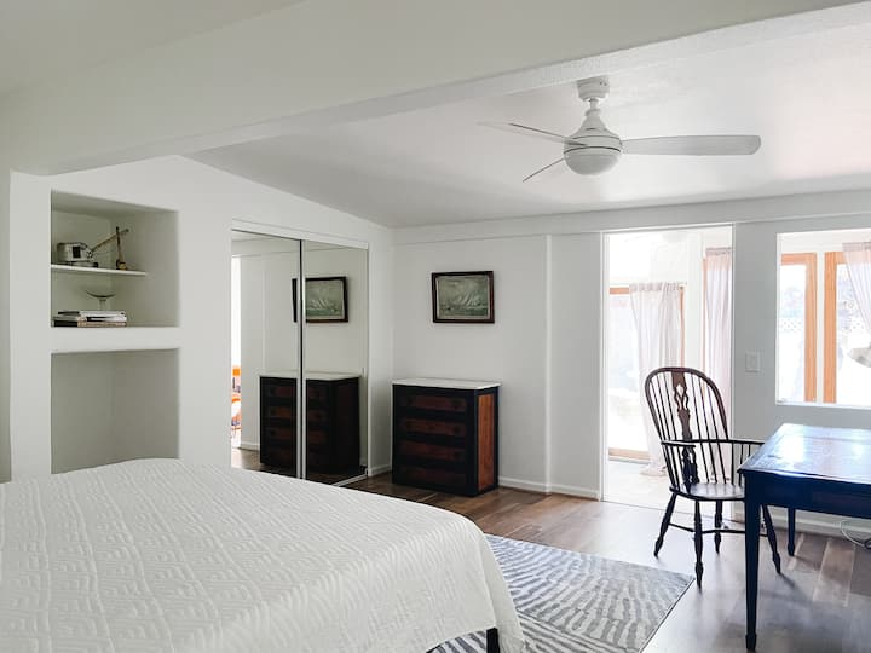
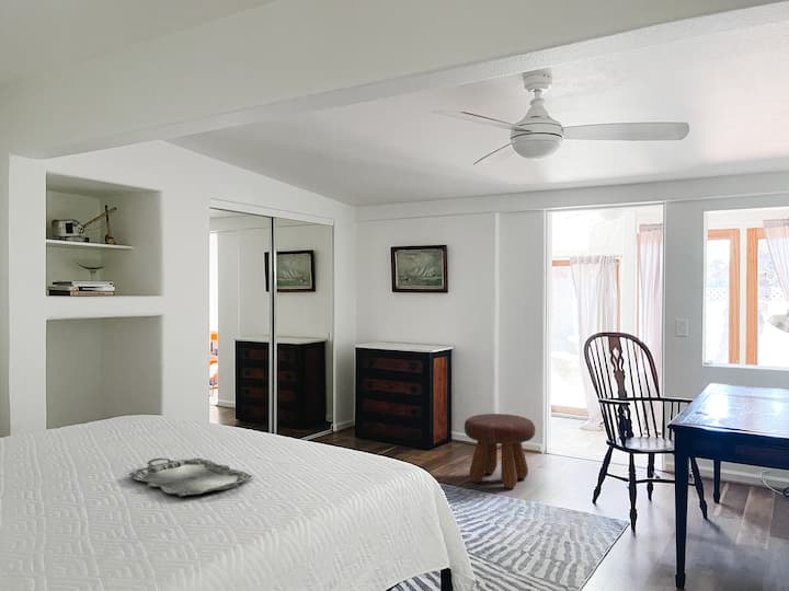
+ serving tray (190, 475)
+ footstool (496, 450)
